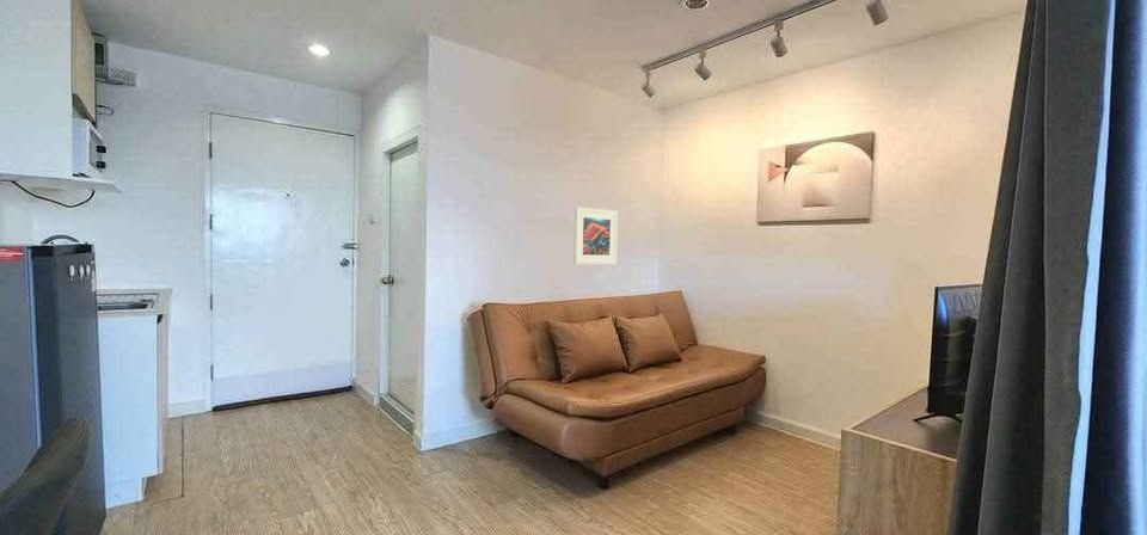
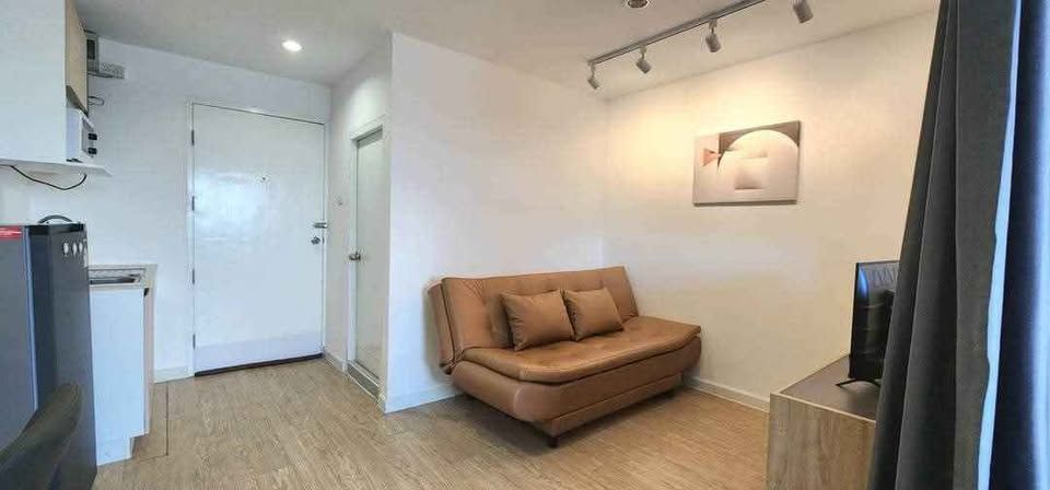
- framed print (596, 236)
